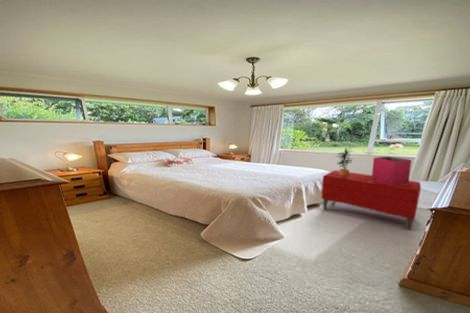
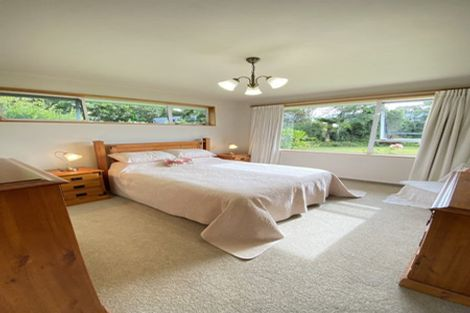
- potted plant (343, 162)
- bench (367, 196)
- storage bin (390, 170)
